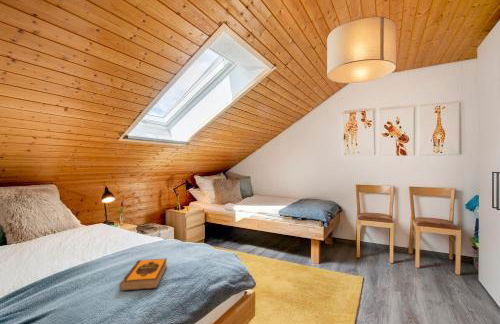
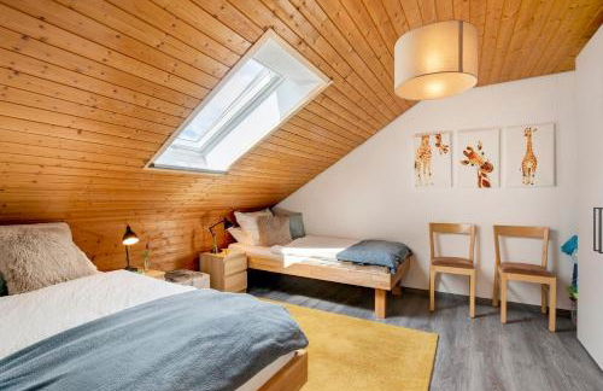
- hardback book (145, 273)
